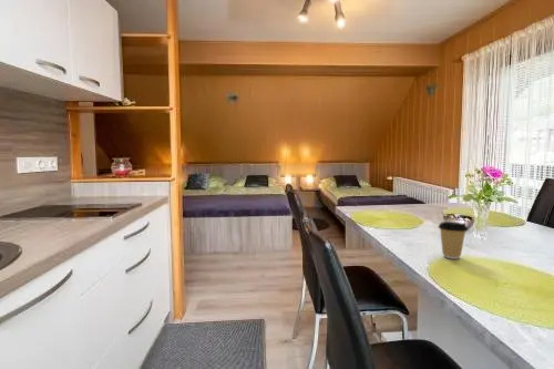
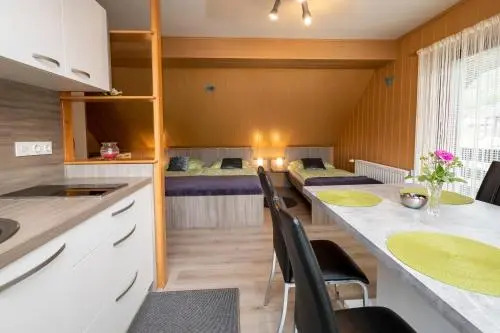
- coffee cup (452, 239)
